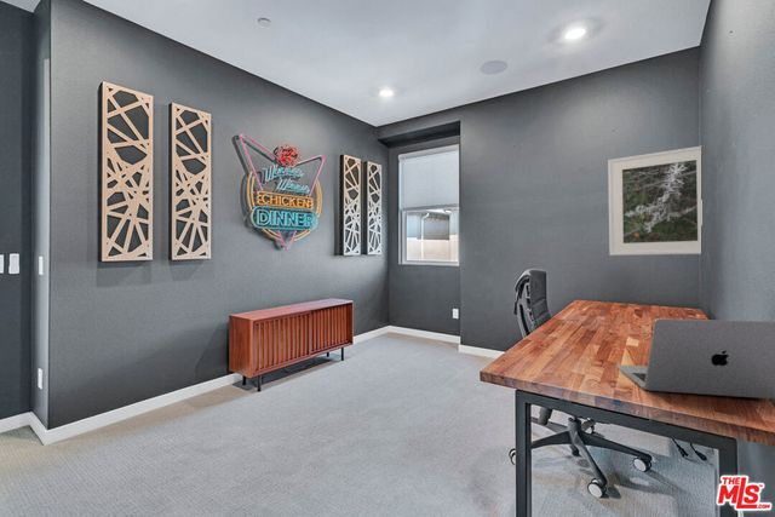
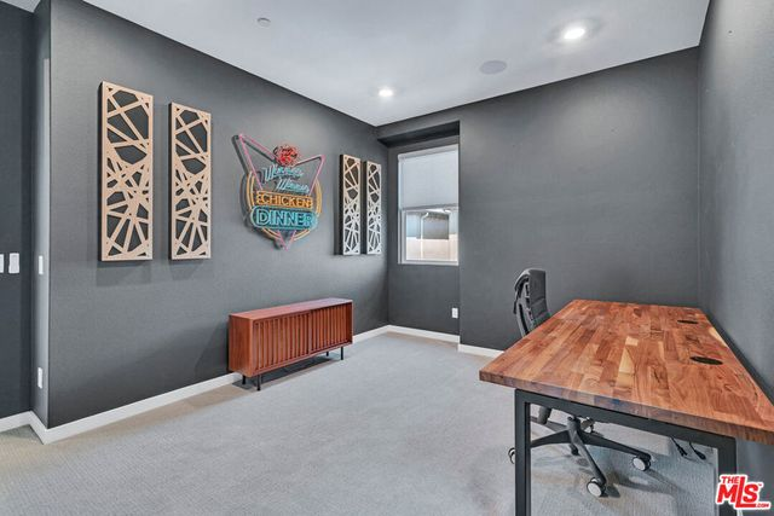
- laptop (694, 349)
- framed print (658, 203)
